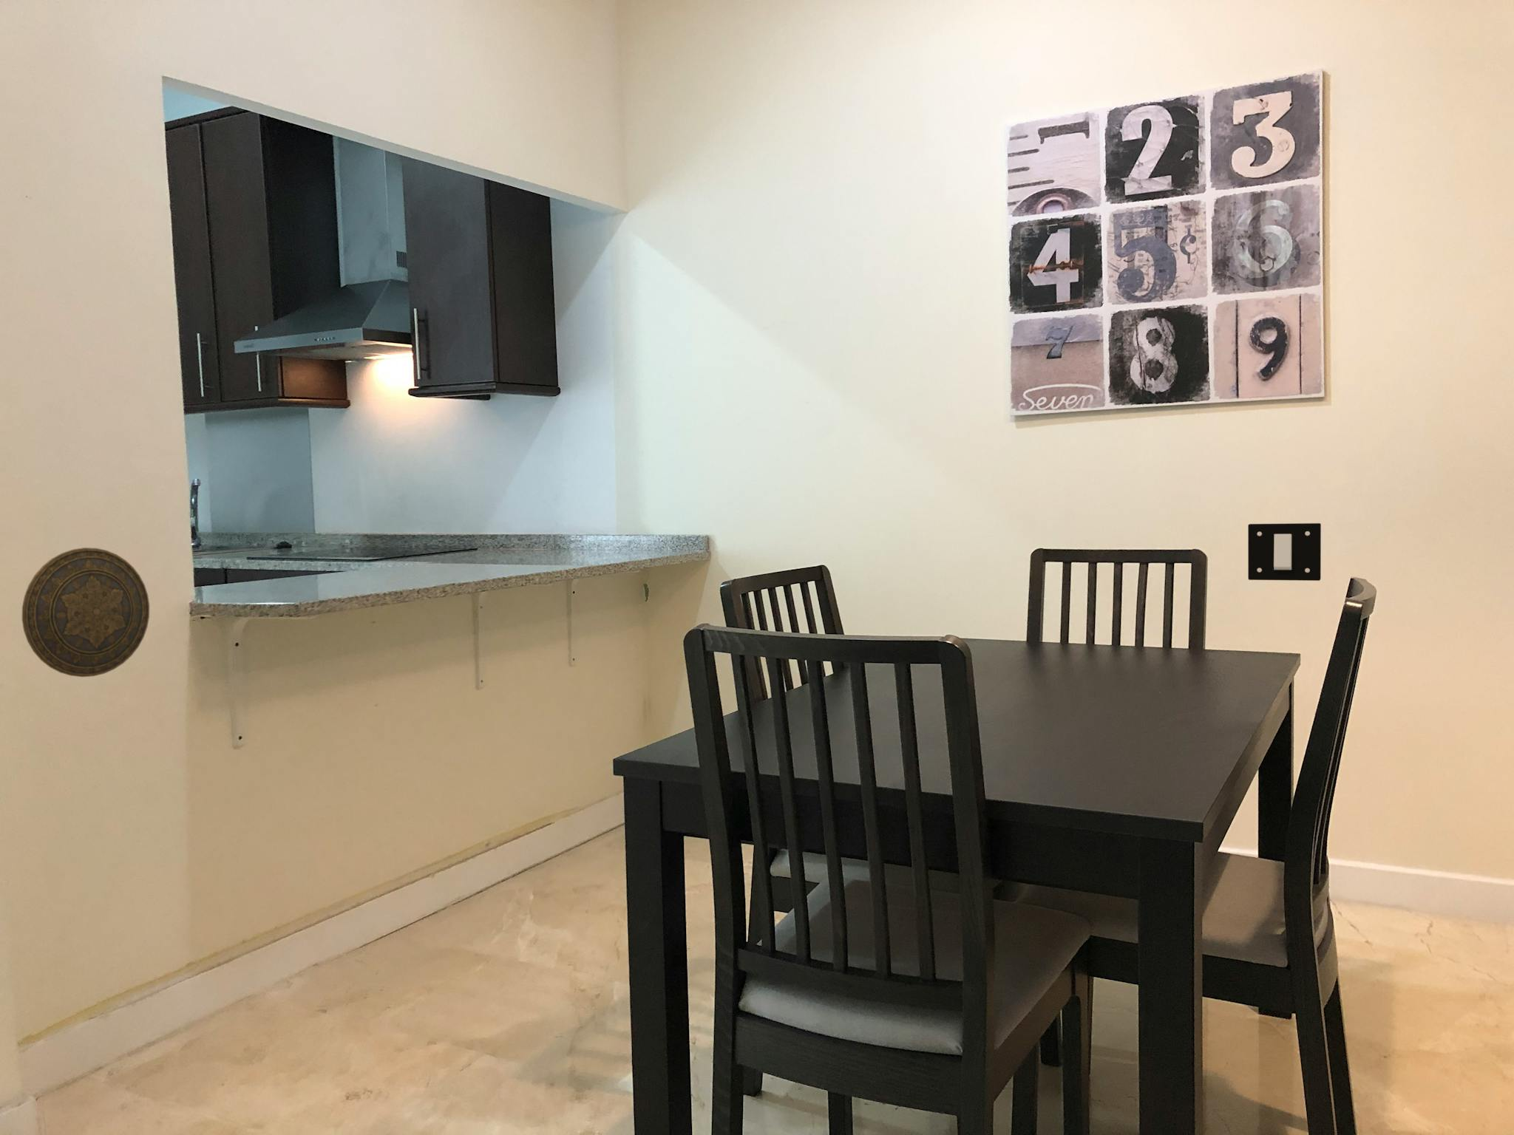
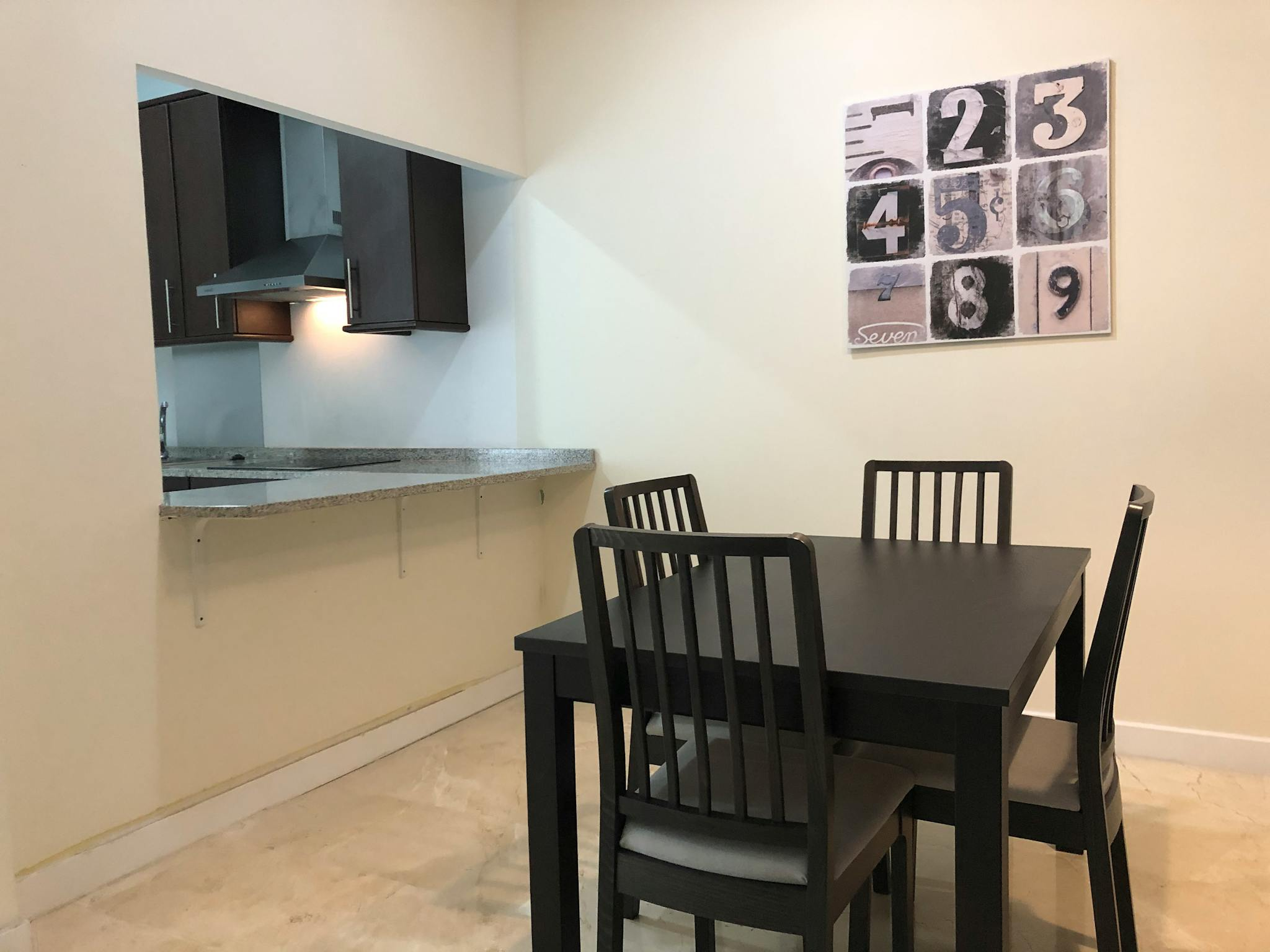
- decorative plate (92, 612)
- light switch (1284, 552)
